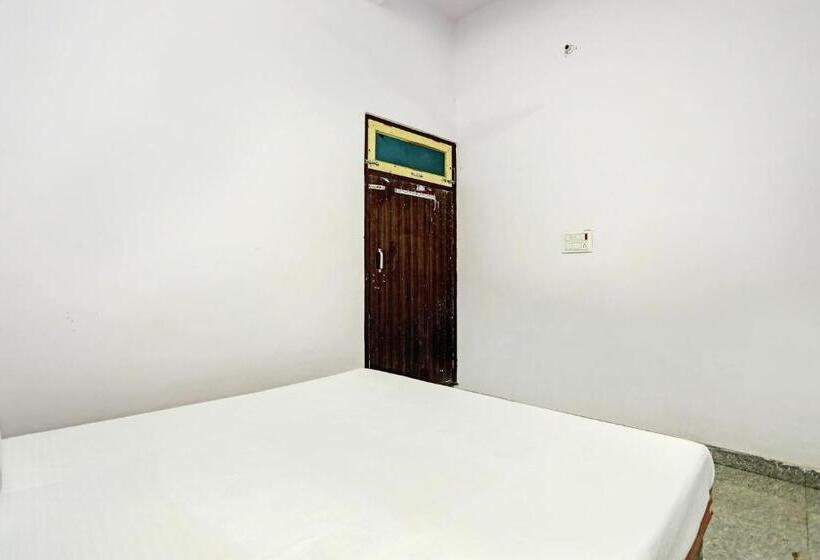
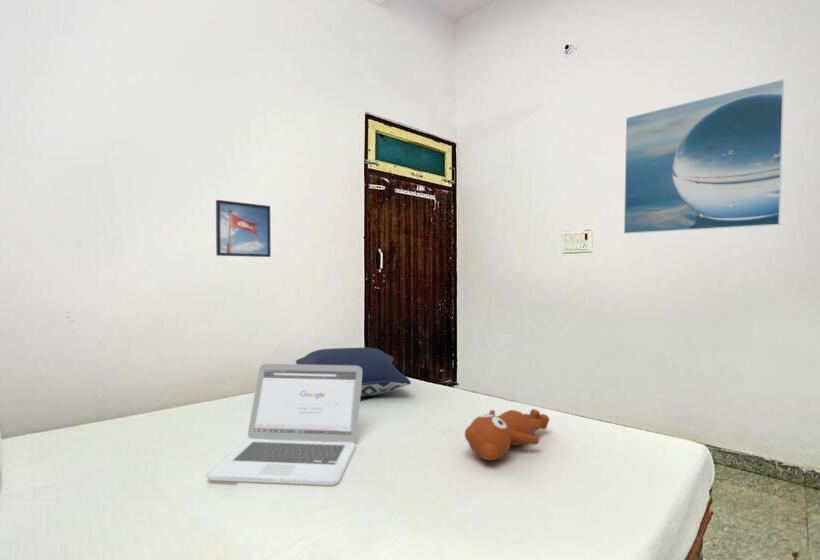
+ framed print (694, 165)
+ teddy bear (508, 426)
+ pillow (348, 365)
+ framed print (244, 229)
+ laptop (293, 416)
